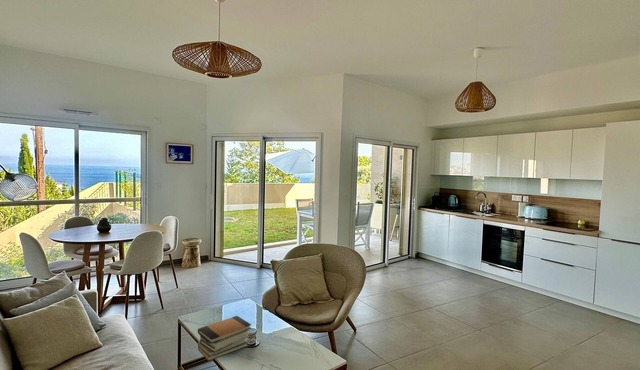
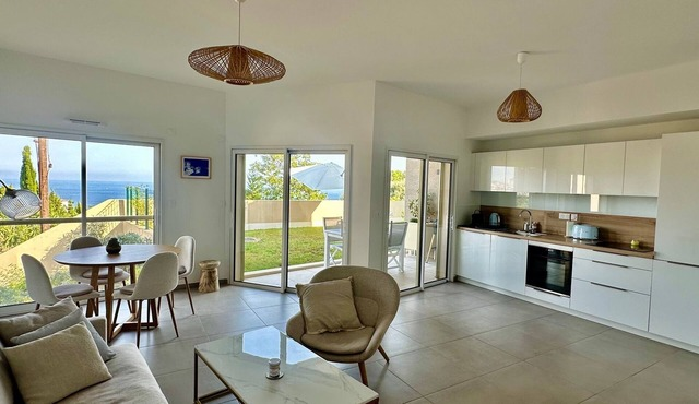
- book stack (224, 337)
